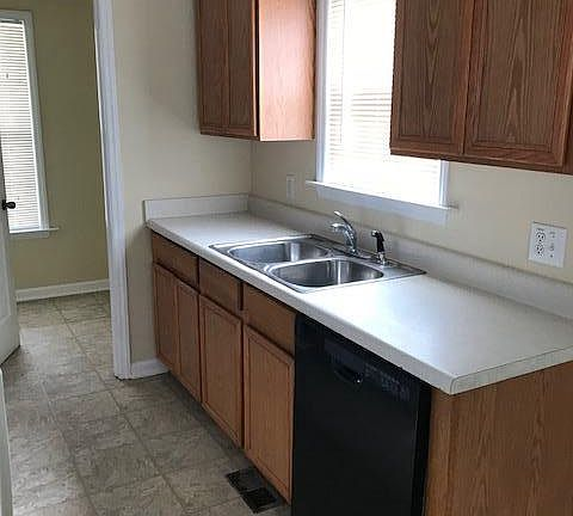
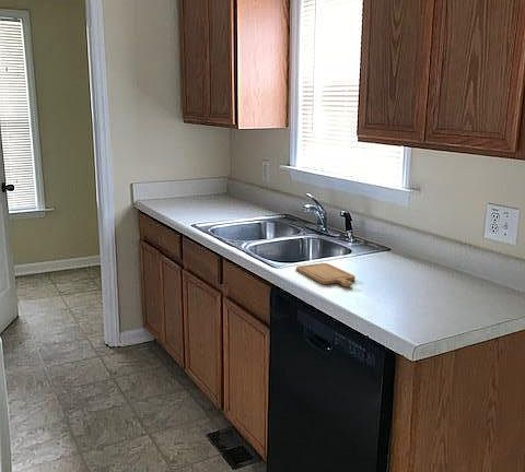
+ chopping board (328, 274)
